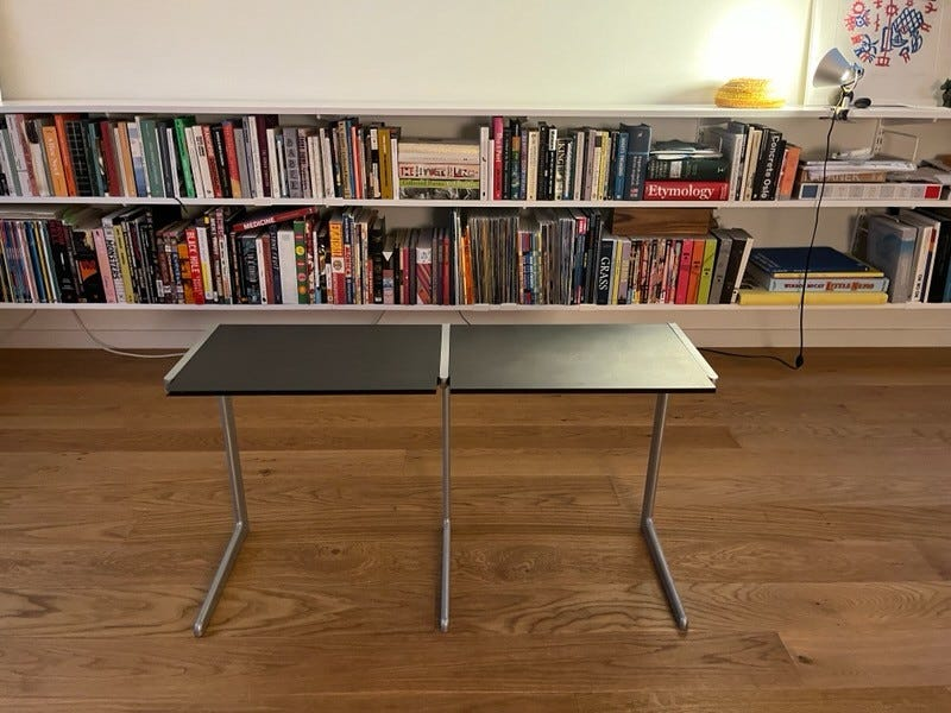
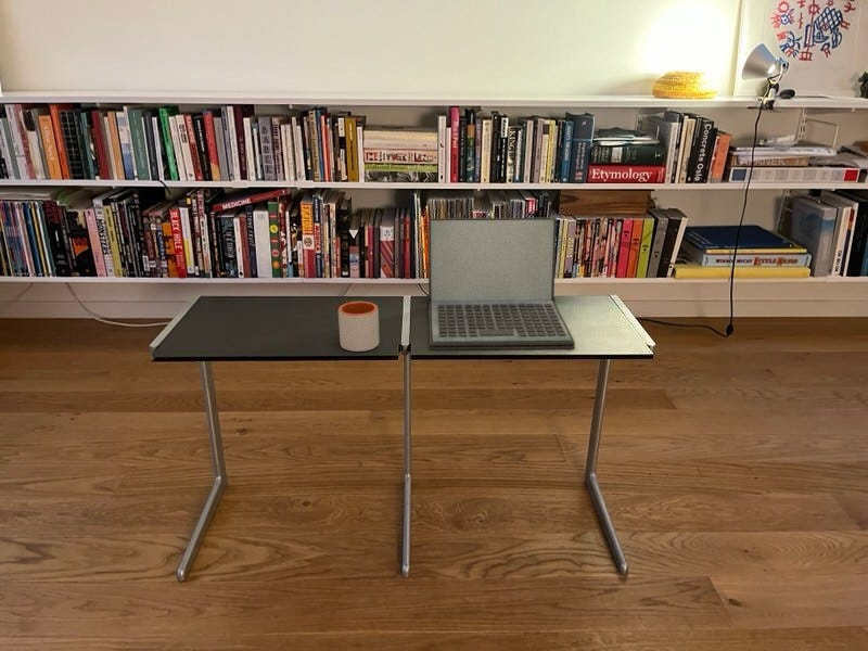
+ laptop (496, 279)
+ mug (358, 323)
